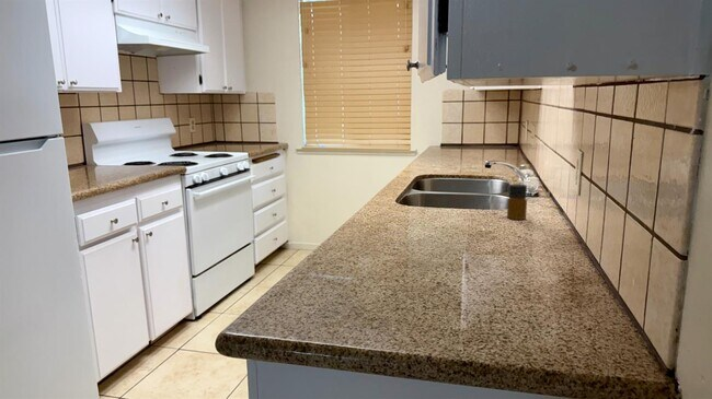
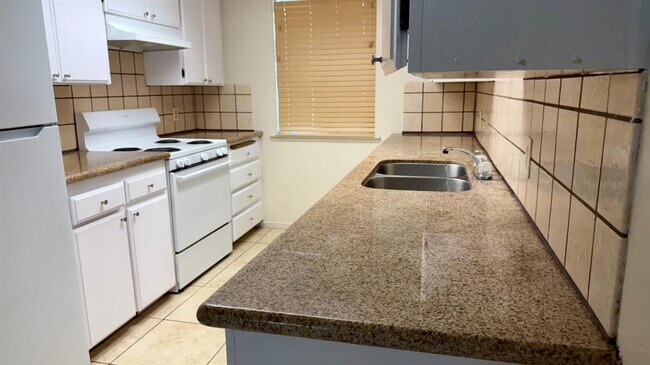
- bottle (517, 201)
